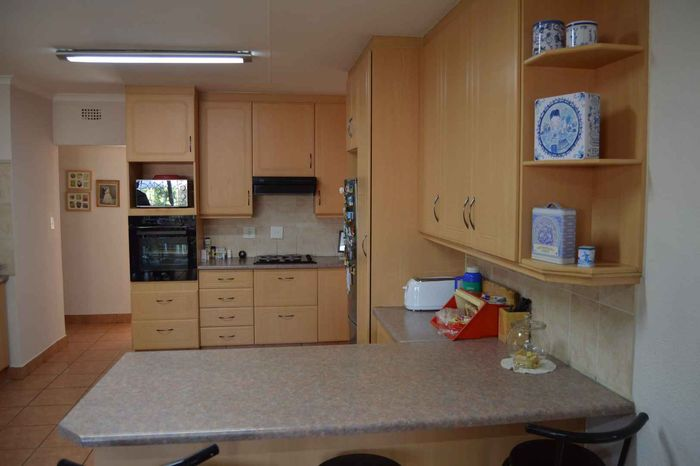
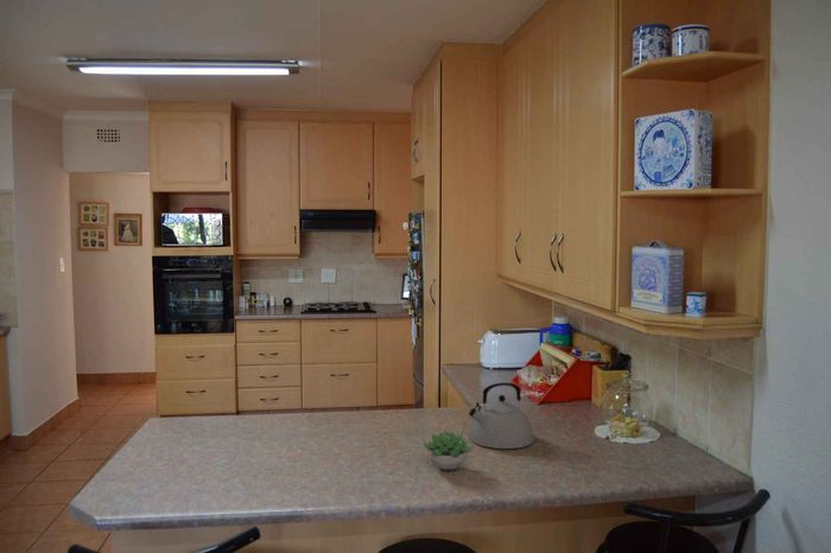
+ kettle (500, 411)
+ succulent plant (448, 451)
